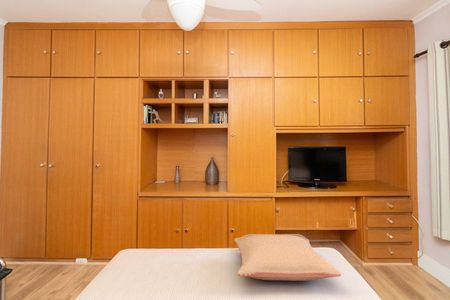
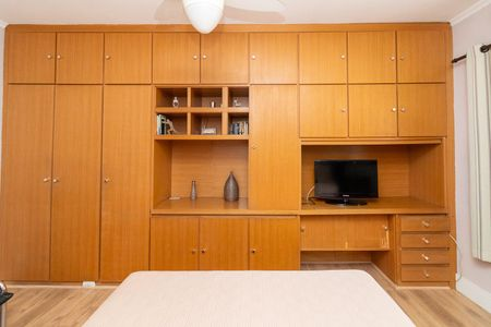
- pillow (278, 255)
